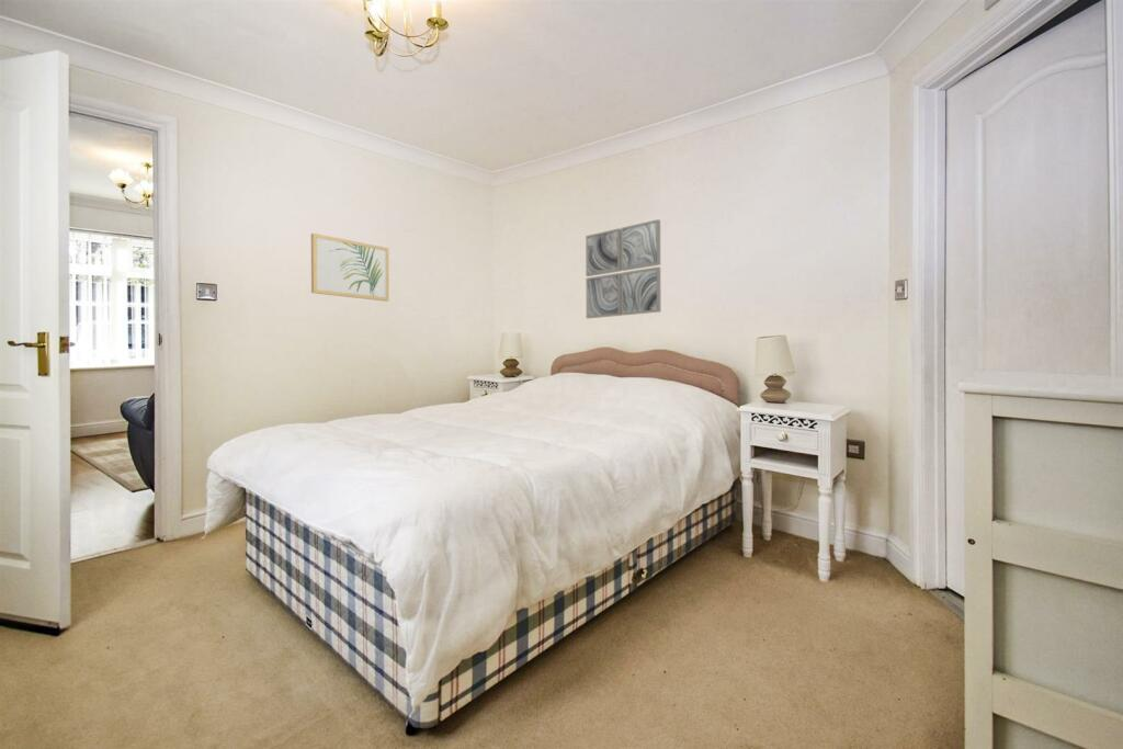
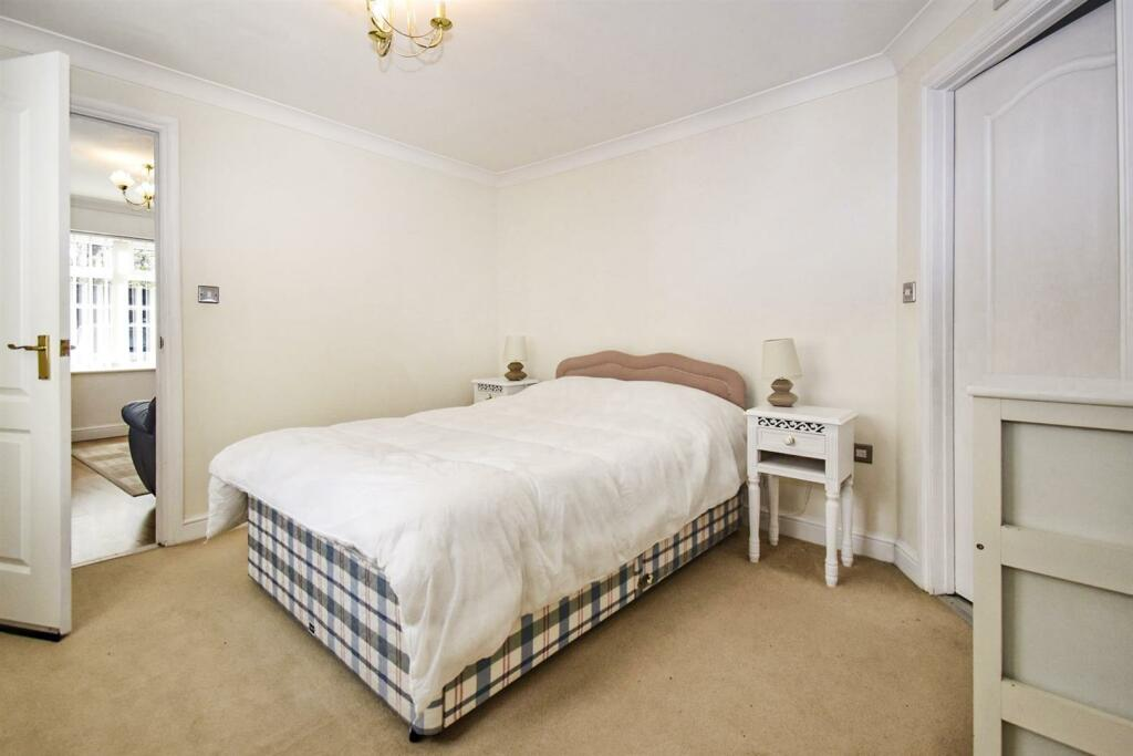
- wall art (621, 270)
- wall art (352, 269)
